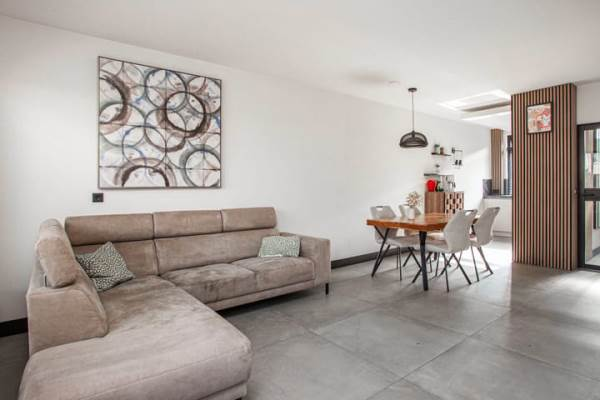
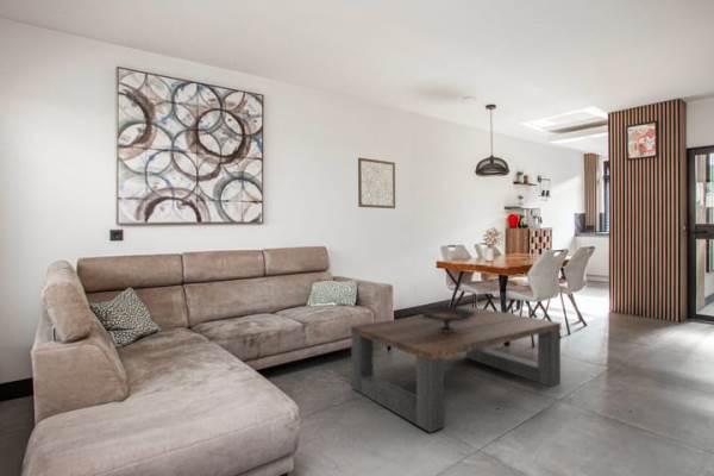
+ wall art (376, 184)
+ decorative bowl (446, 320)
+ coffee table (456, 353)
